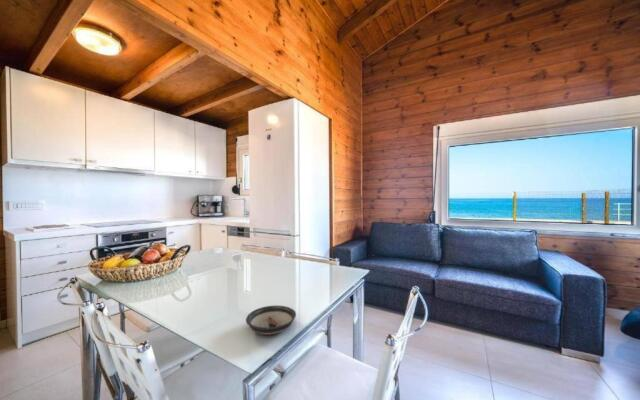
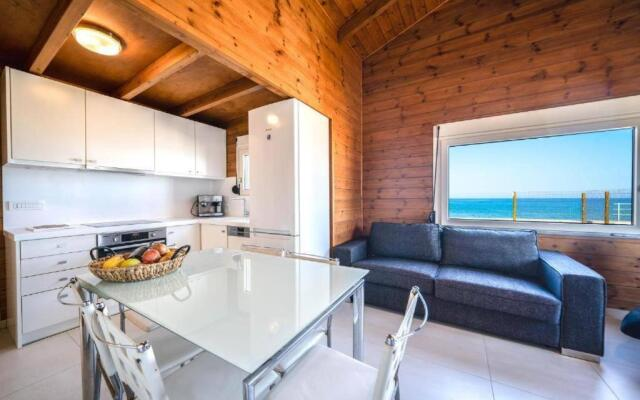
- saucer (271, 321)
